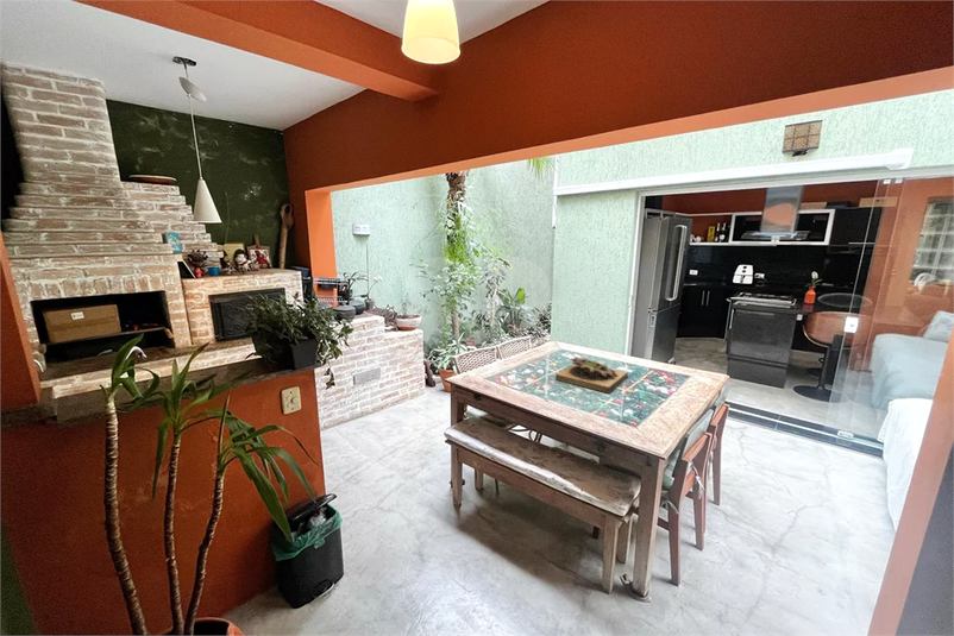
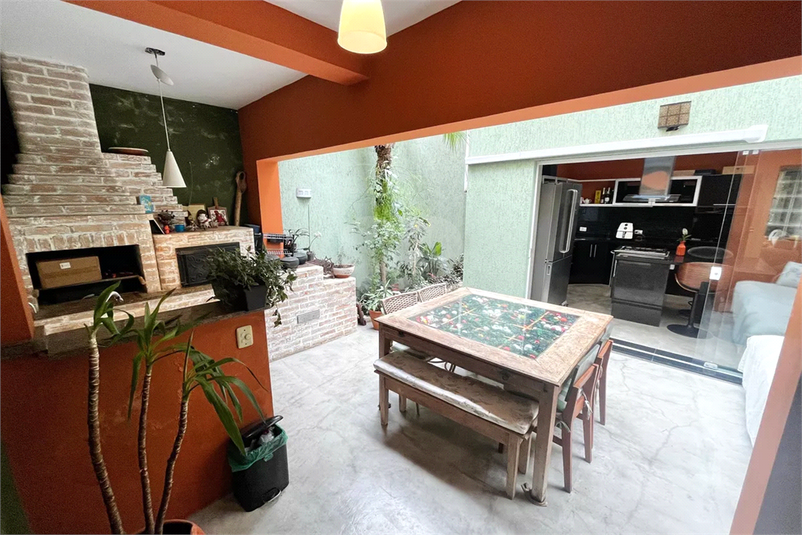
- succulent planter (592, 370)
